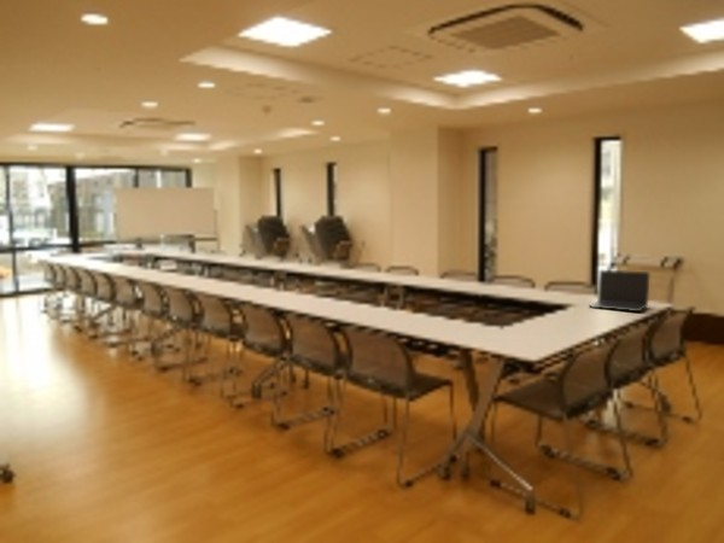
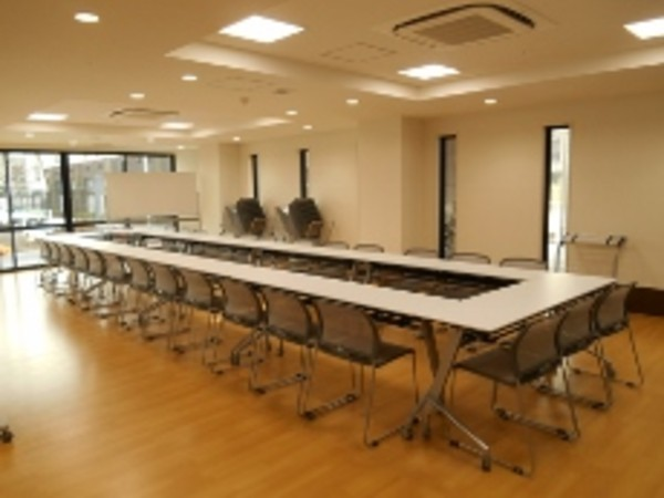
- laptop (618, 290)
